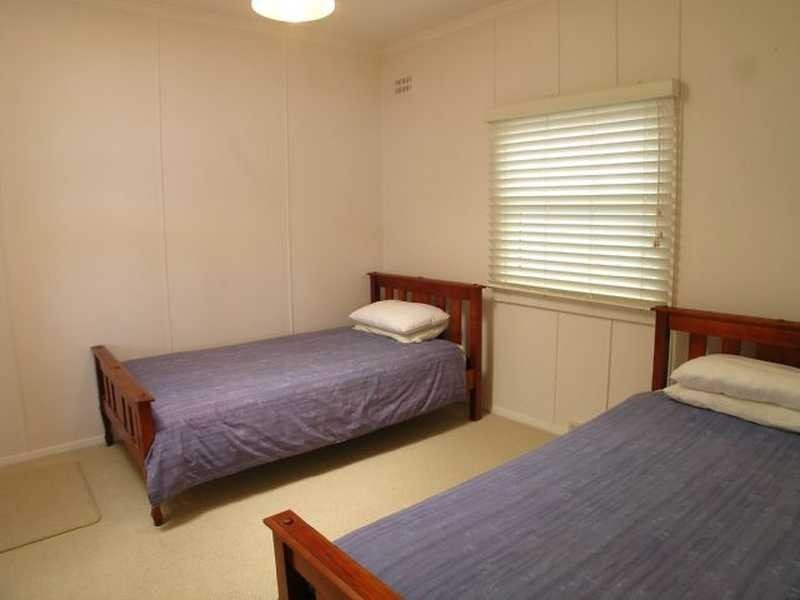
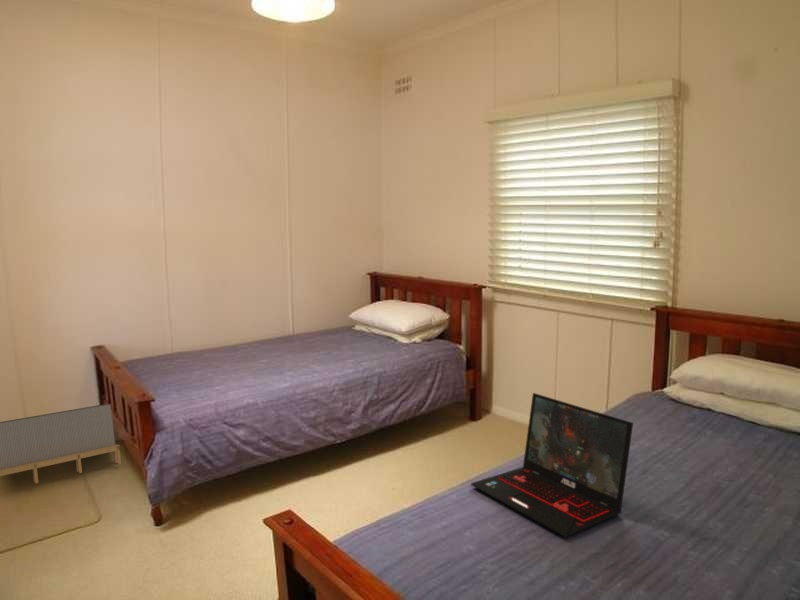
+ laptop (547, 456)
+ storage bin (51, 440)
